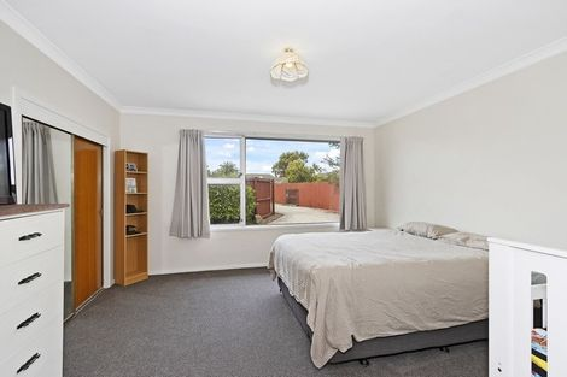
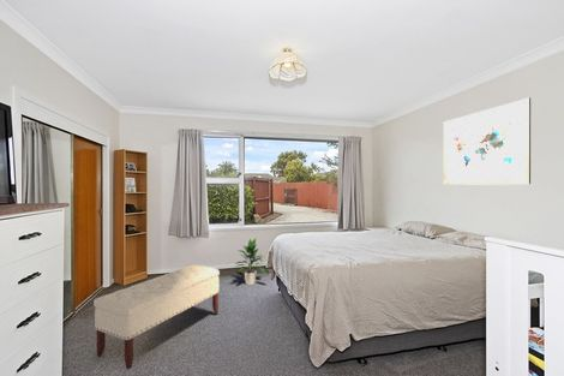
+ indoor plant (251, 261)
+ wall art (480, 148)
+ bench (166, 305)
